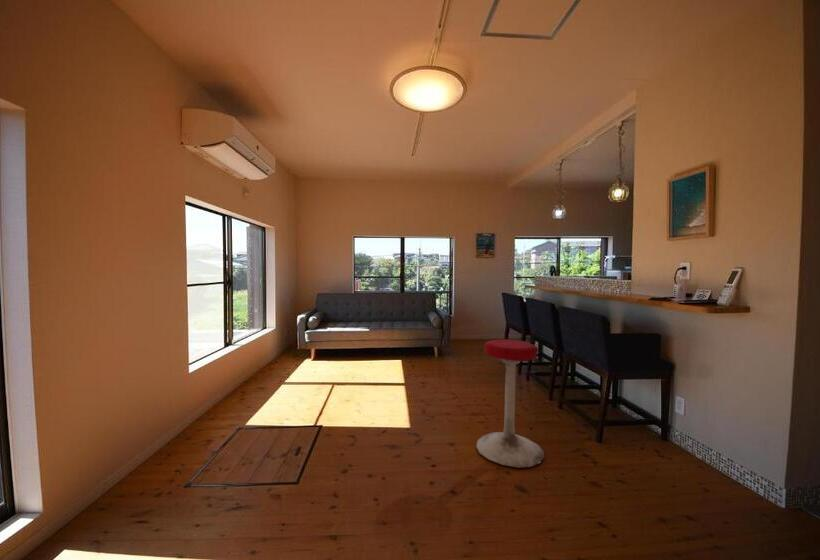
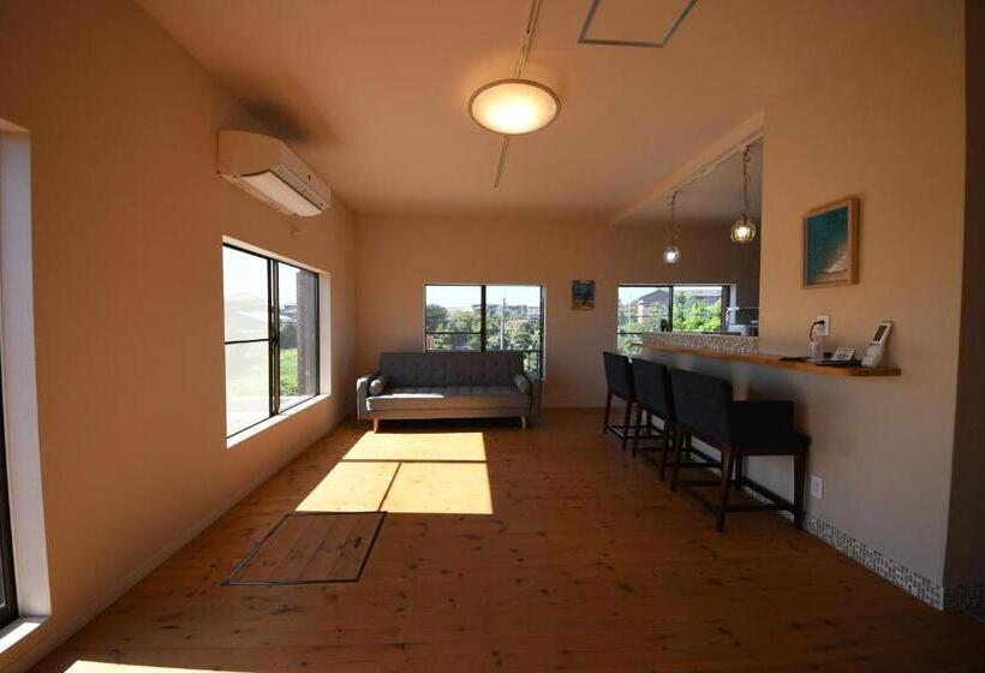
- stool (510, 396)
